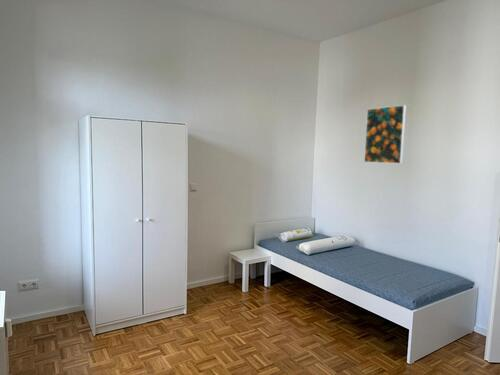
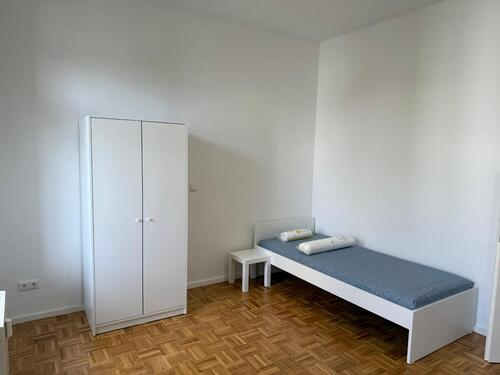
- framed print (384, 135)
